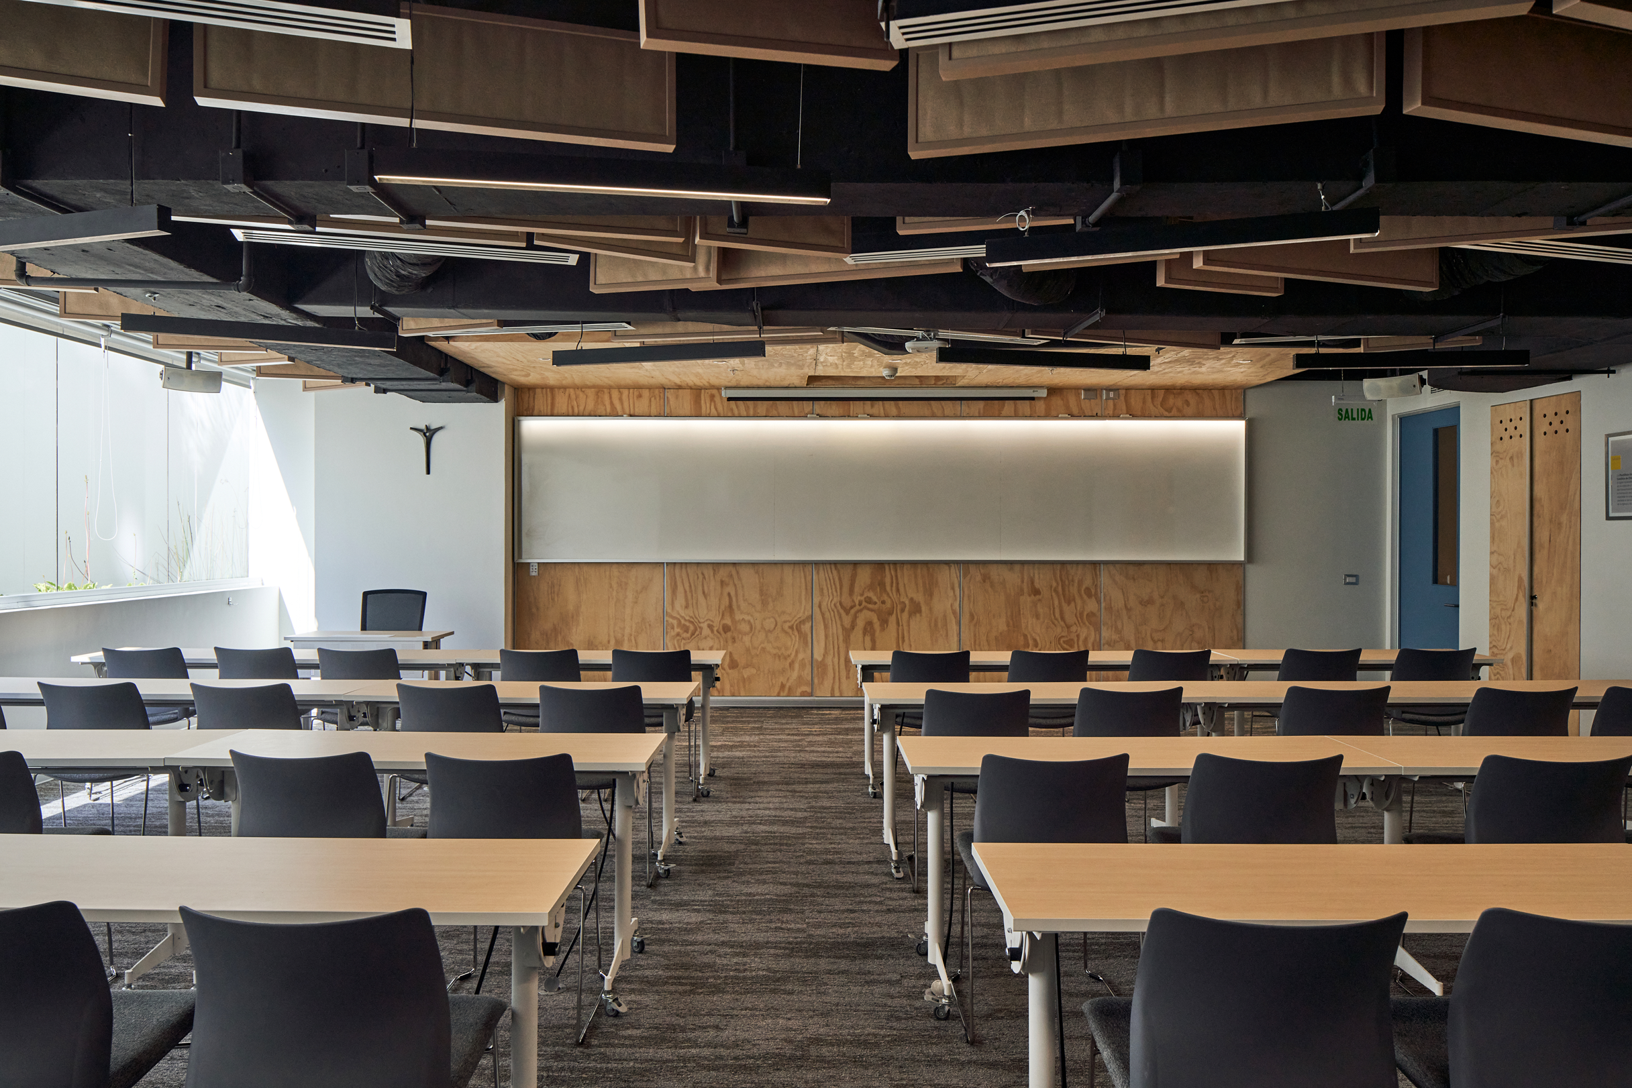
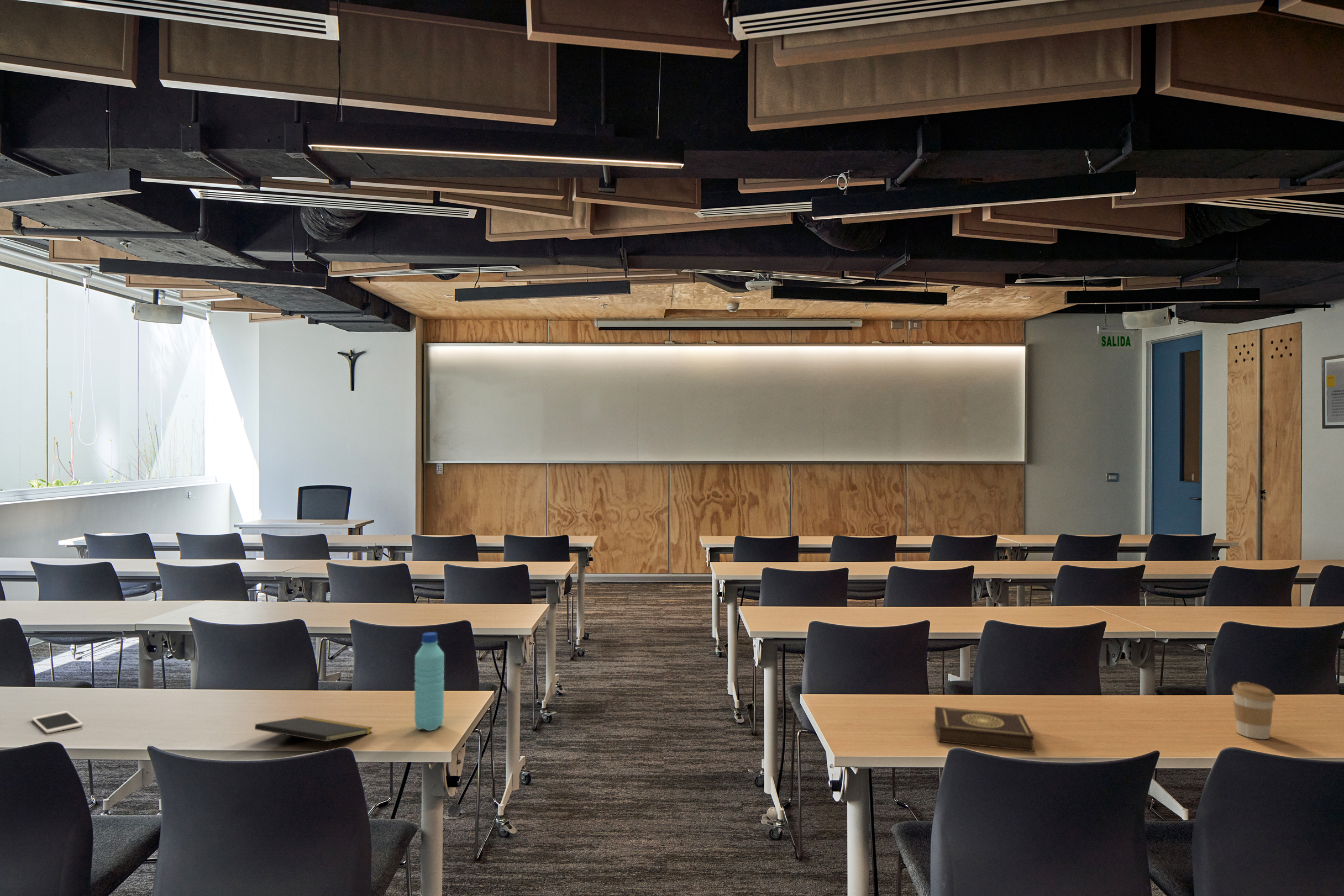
+ coffee cup (1253, 709)
+ cell phone (57, 721)
+ notepad (314, 728)
+ book (981, 728)
+ water bottle (429, 680)
